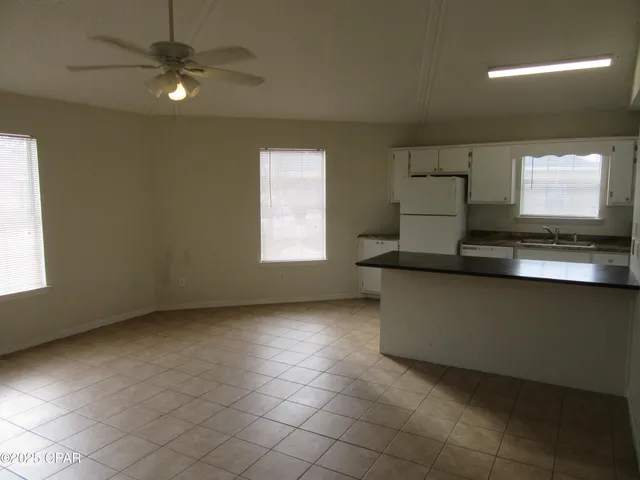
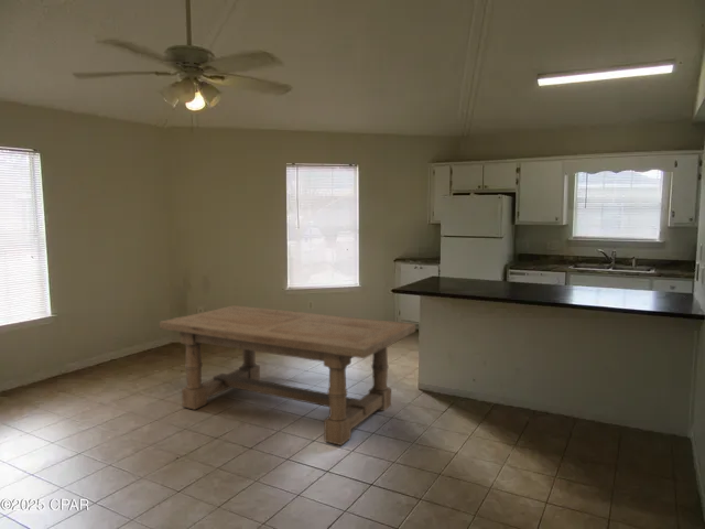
+ dining table (285, 355)
